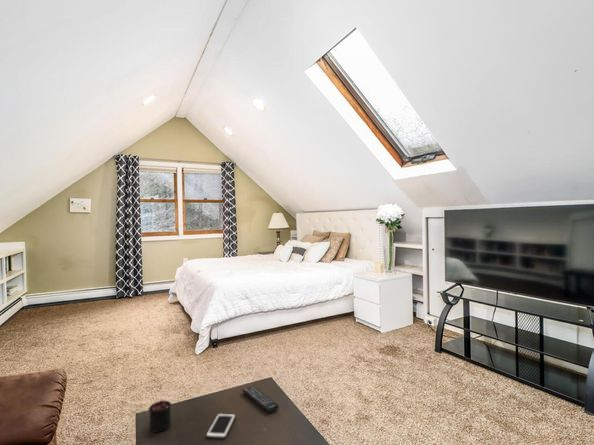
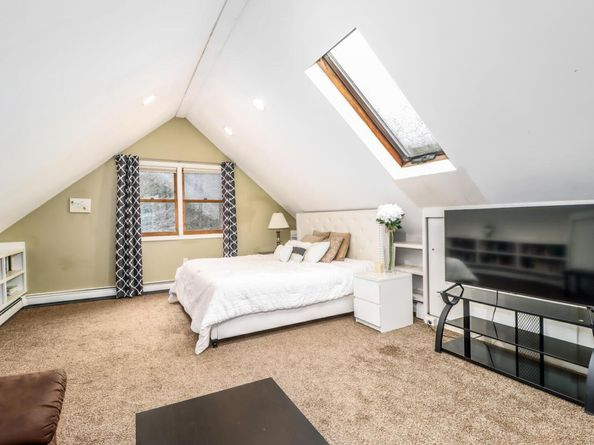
- remote control (259, 398)
- candle (160, 411)
- cell phone (221, 425)
